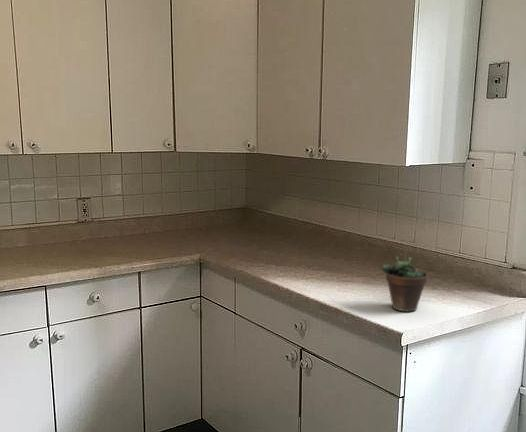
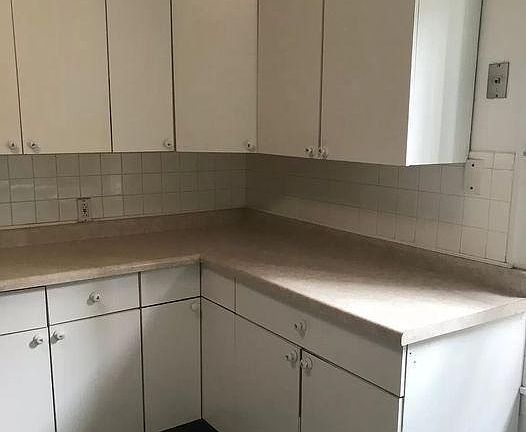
- succulent plant (406, 276)
